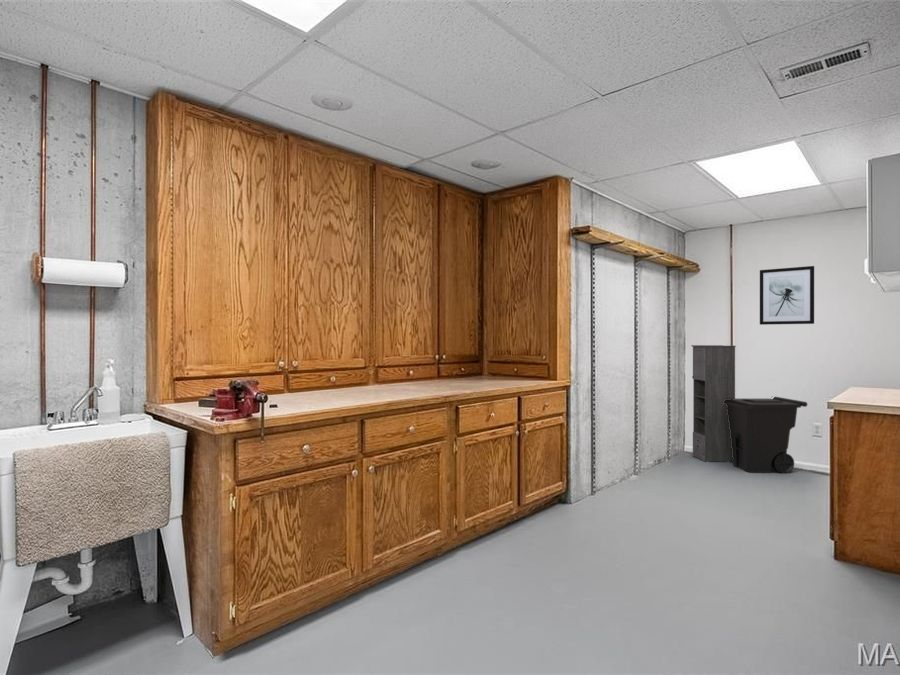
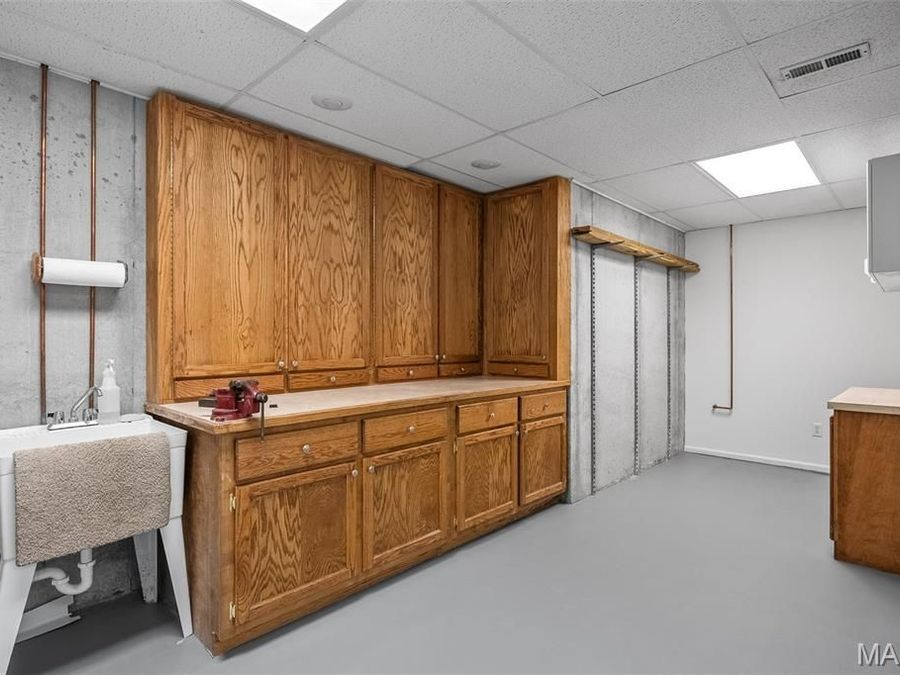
- trash can (763, 433)
- storage cabinet (712, 402)
- wall art (786, 296)
